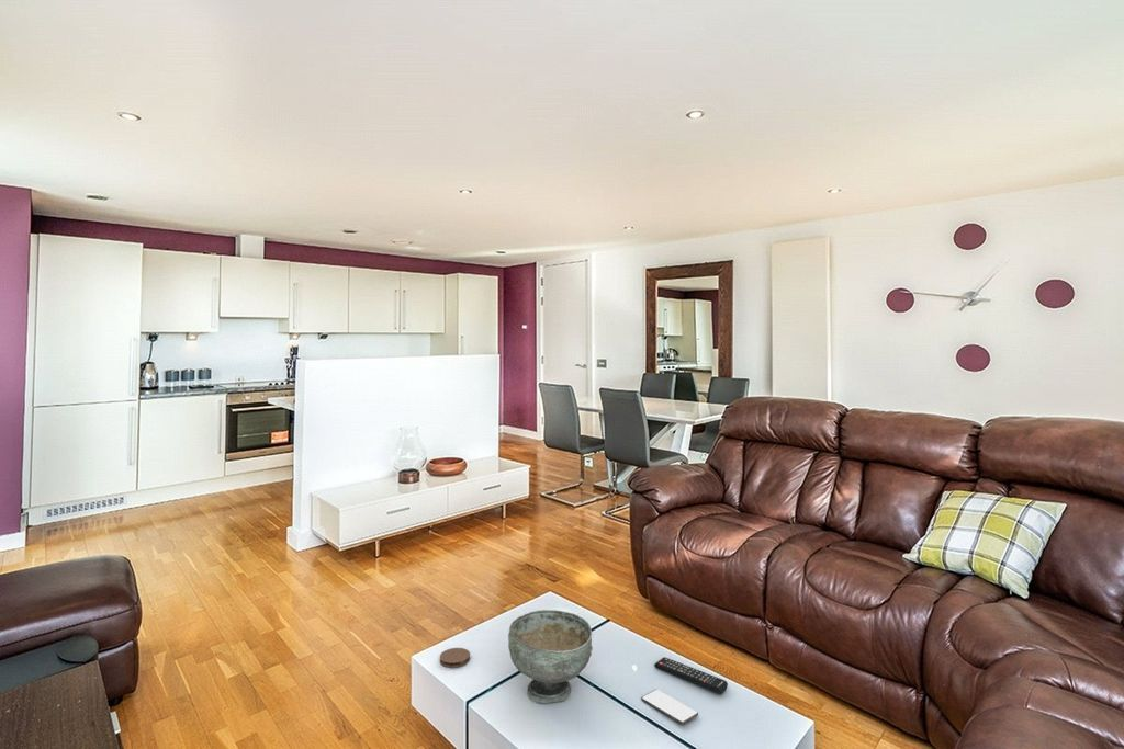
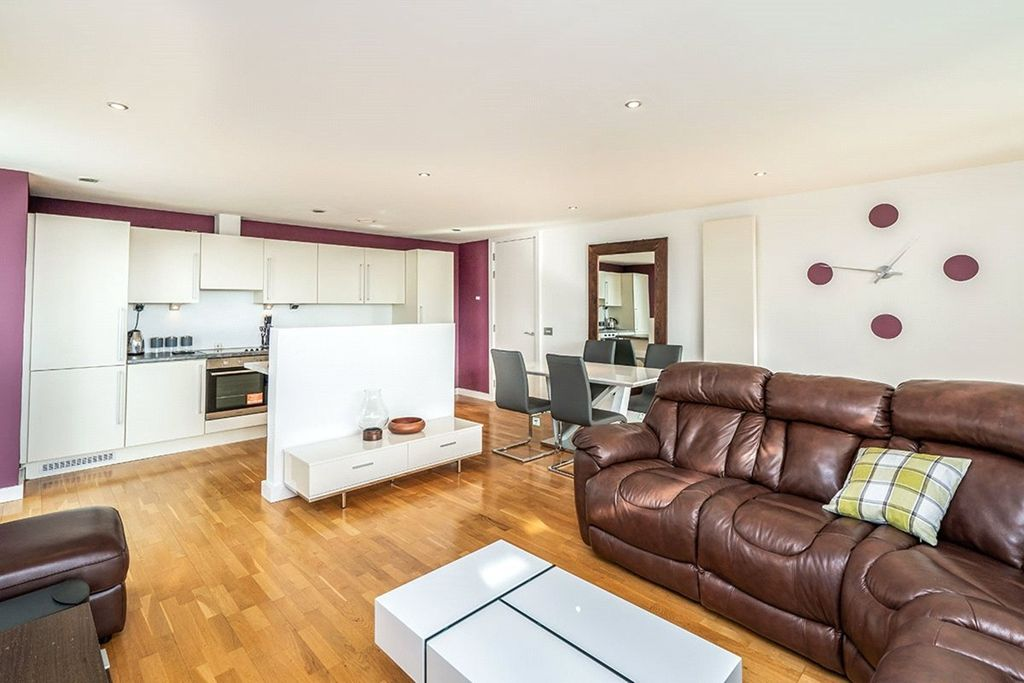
- smartphone (668, 706)
- coaster (454, 657)
- remote control (689, 674)
- decorative bowl (550, 658)
